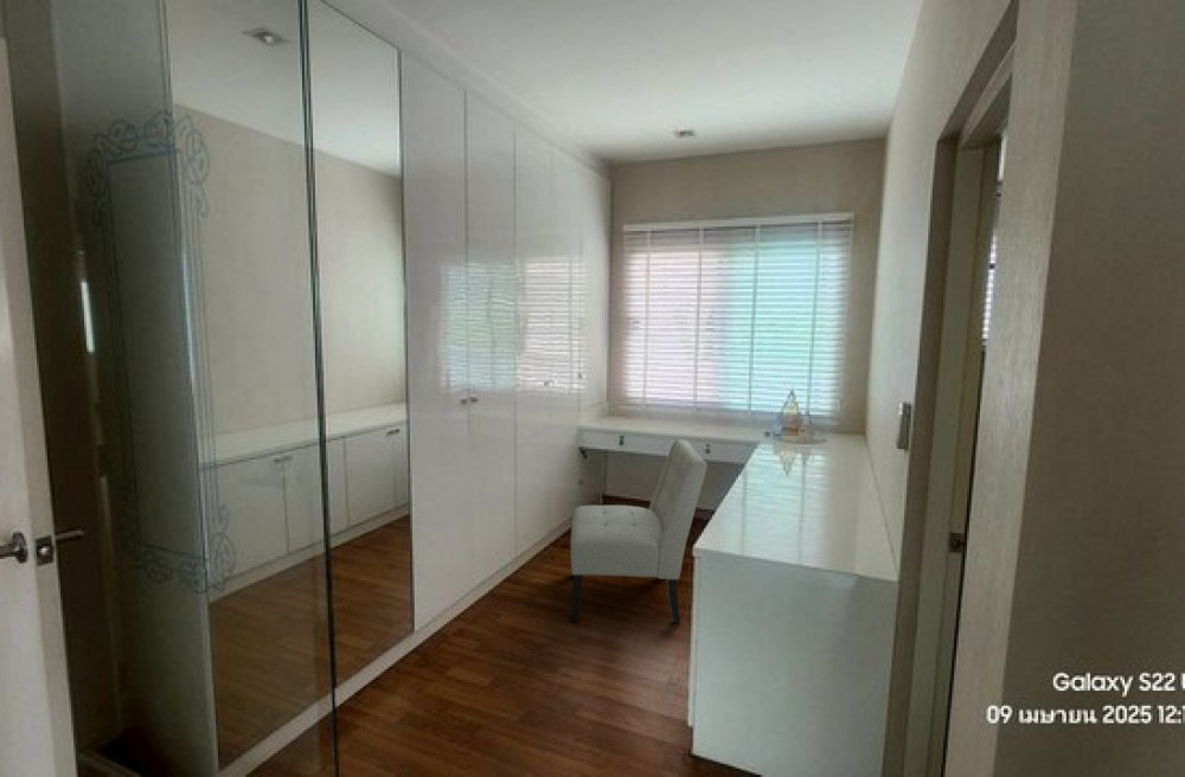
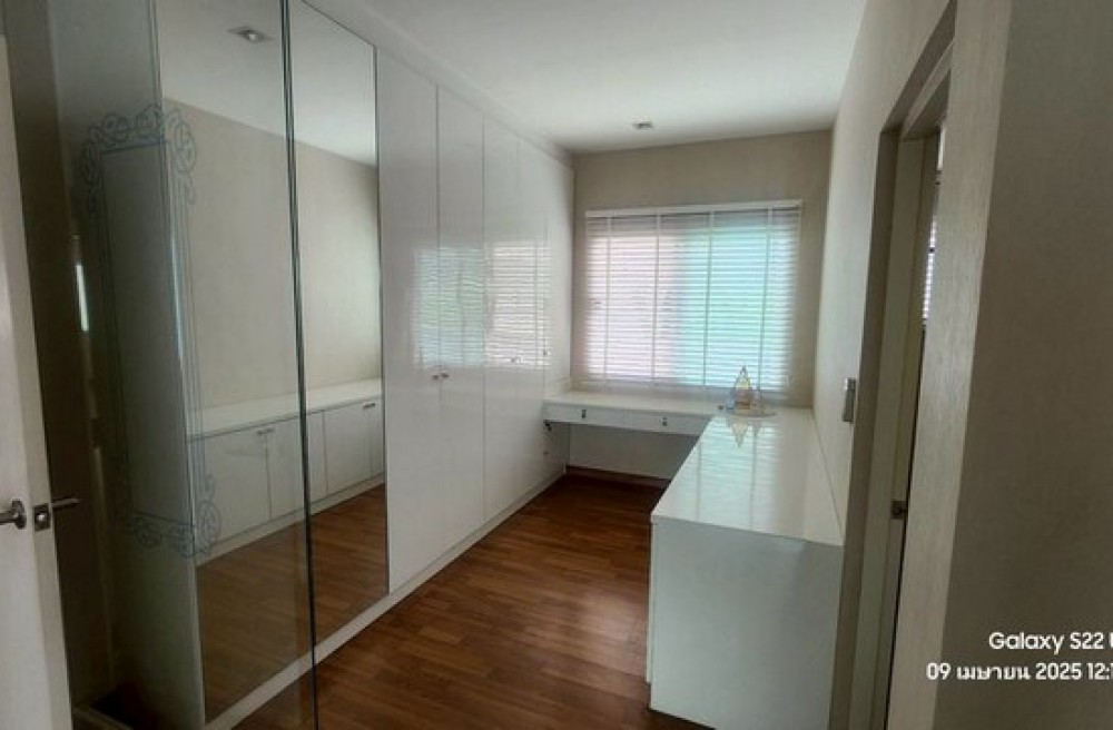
- chair (633, 524)
